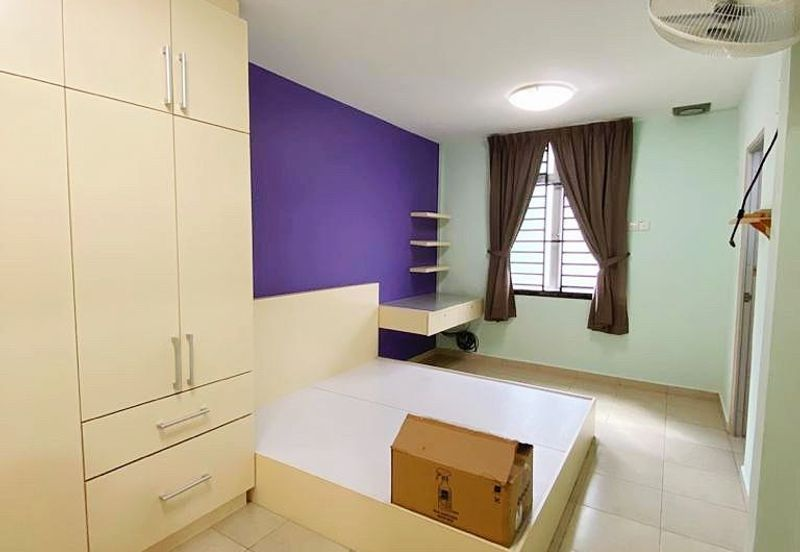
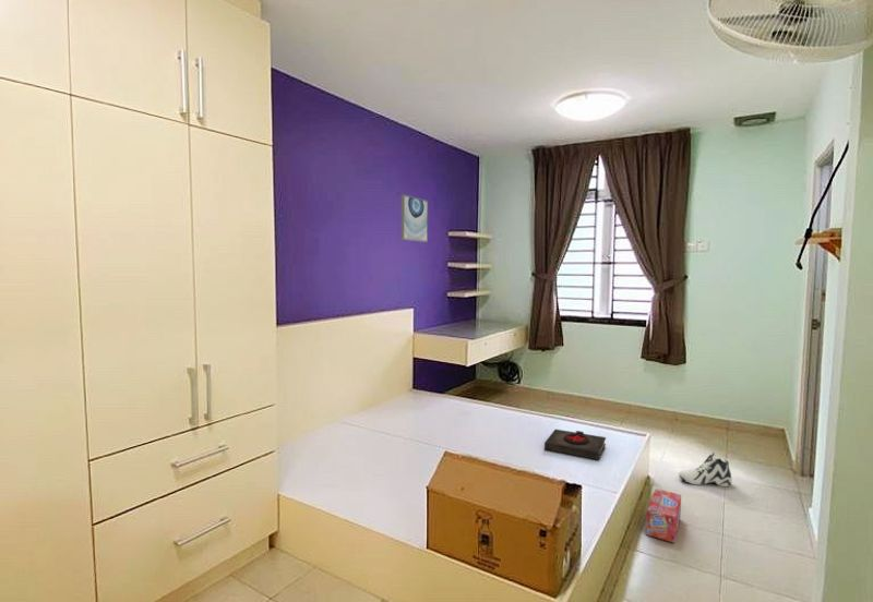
+ book (575, 442)
+ wall art (415, 219)
+ box (663, 514)
+ sneaker (705, 467)
